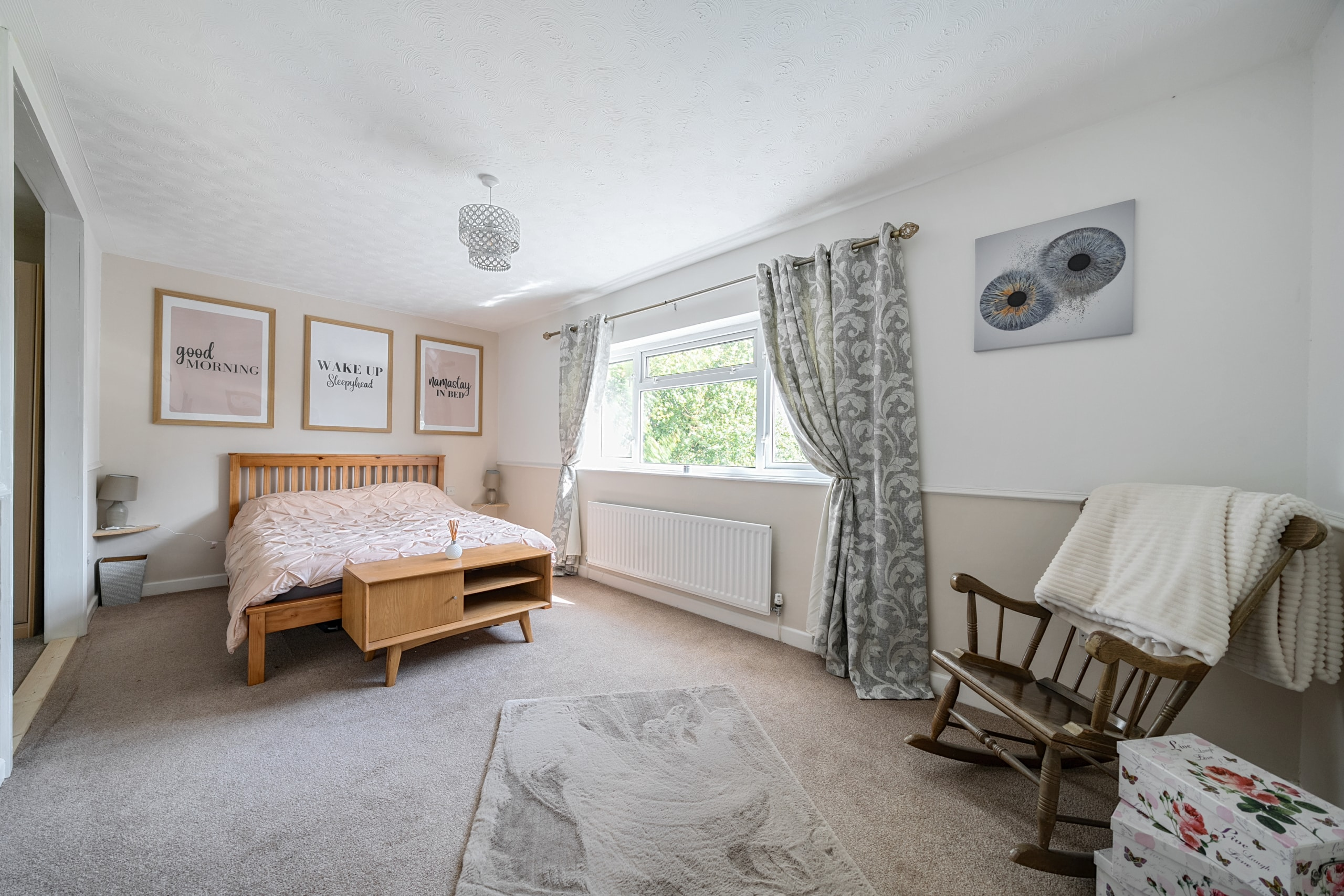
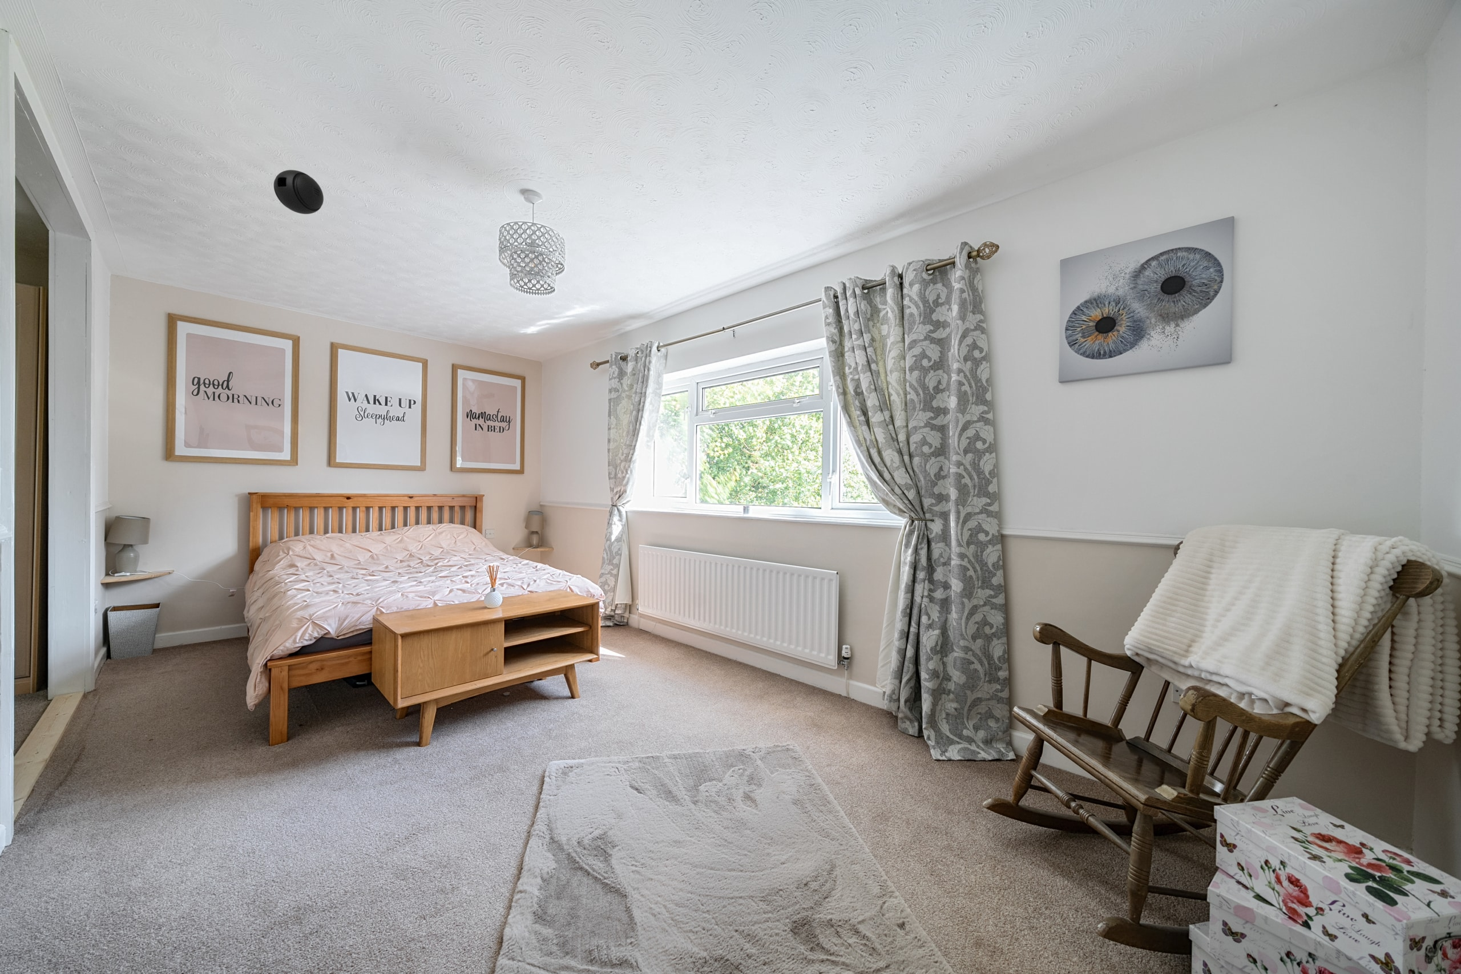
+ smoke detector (299, 192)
